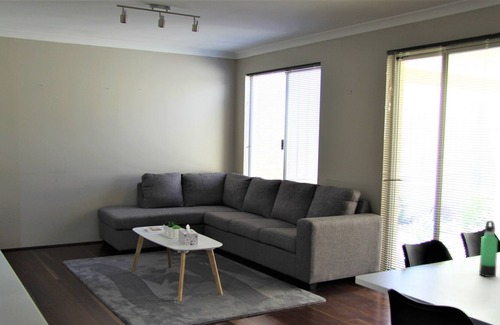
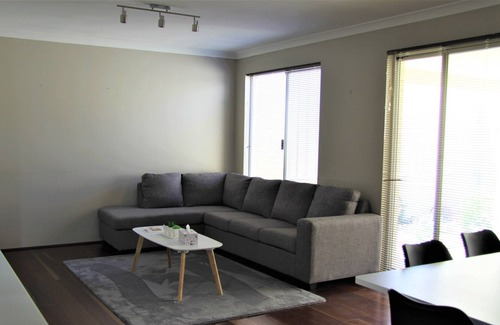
- thermos bottle (488, 248)
